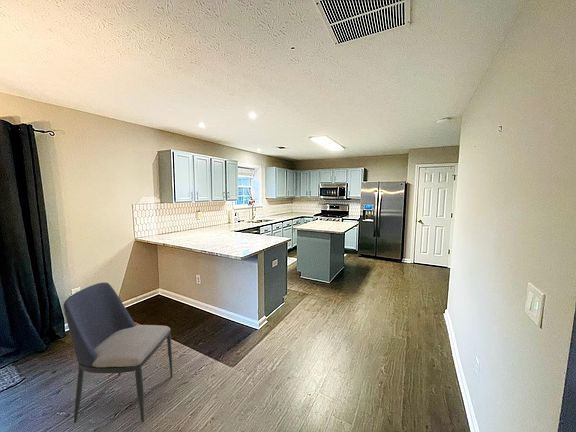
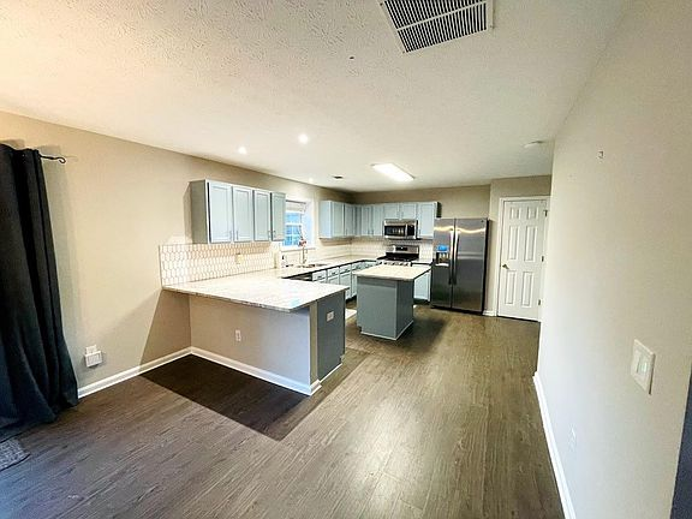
- chair (120, 344)
